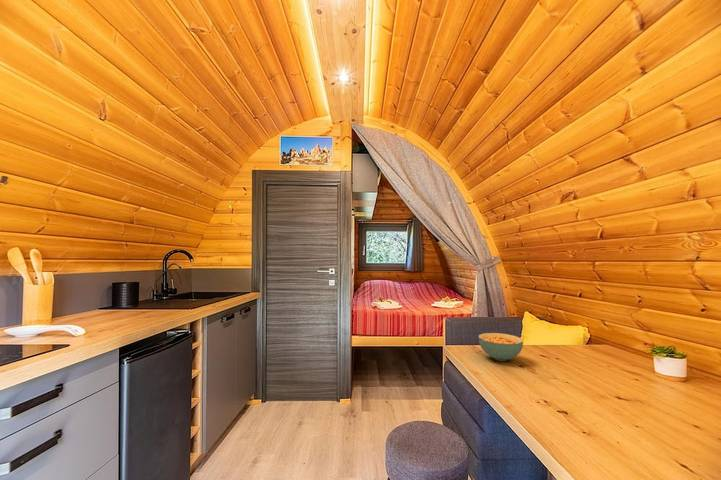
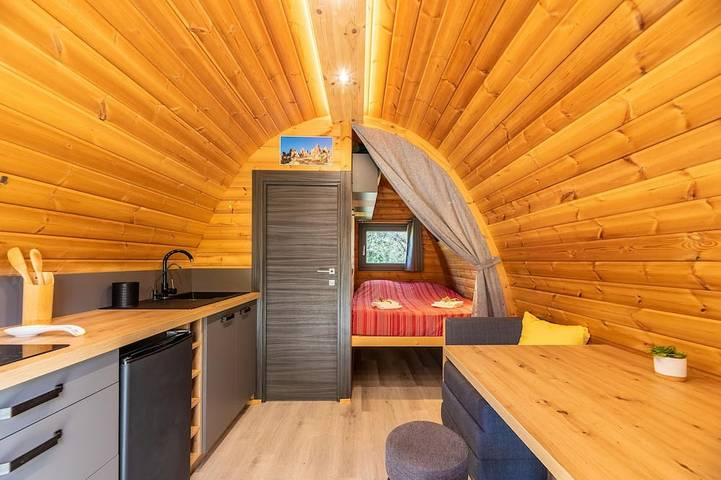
- cereal bowl (500, 348)
